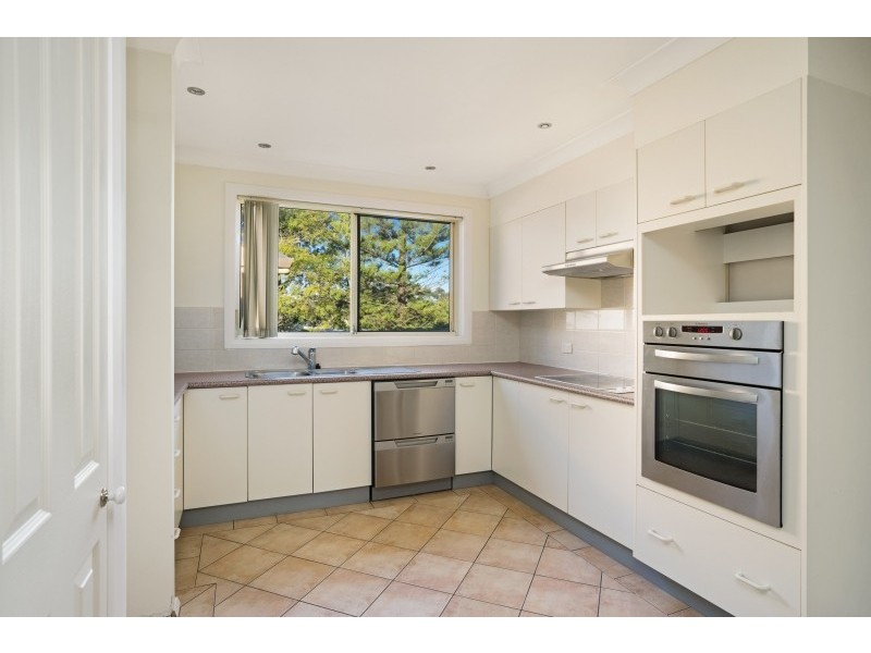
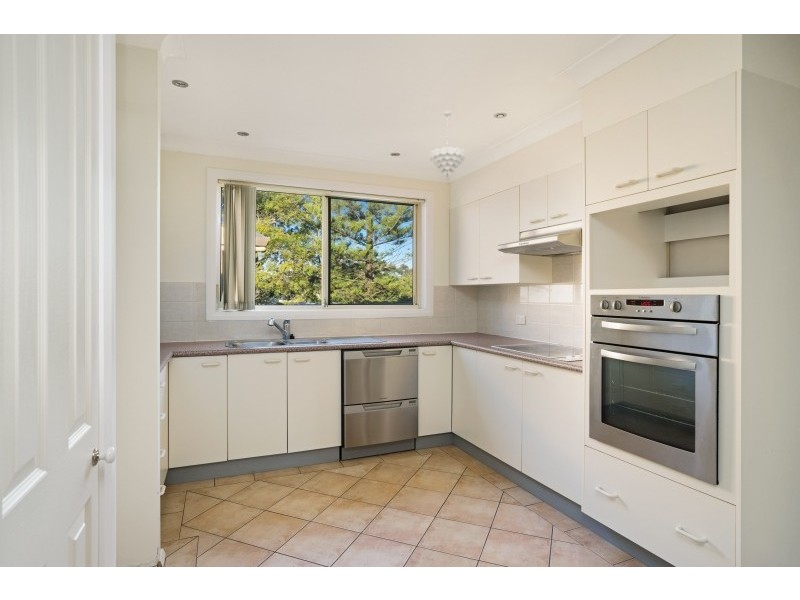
+ pendant light (447, 144)
